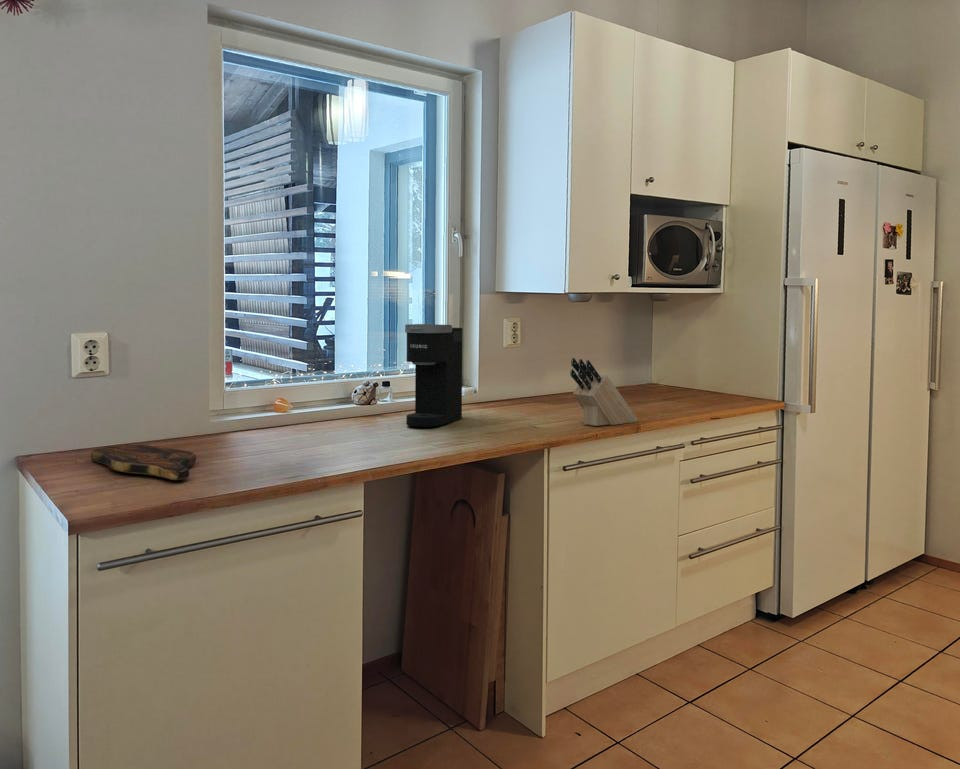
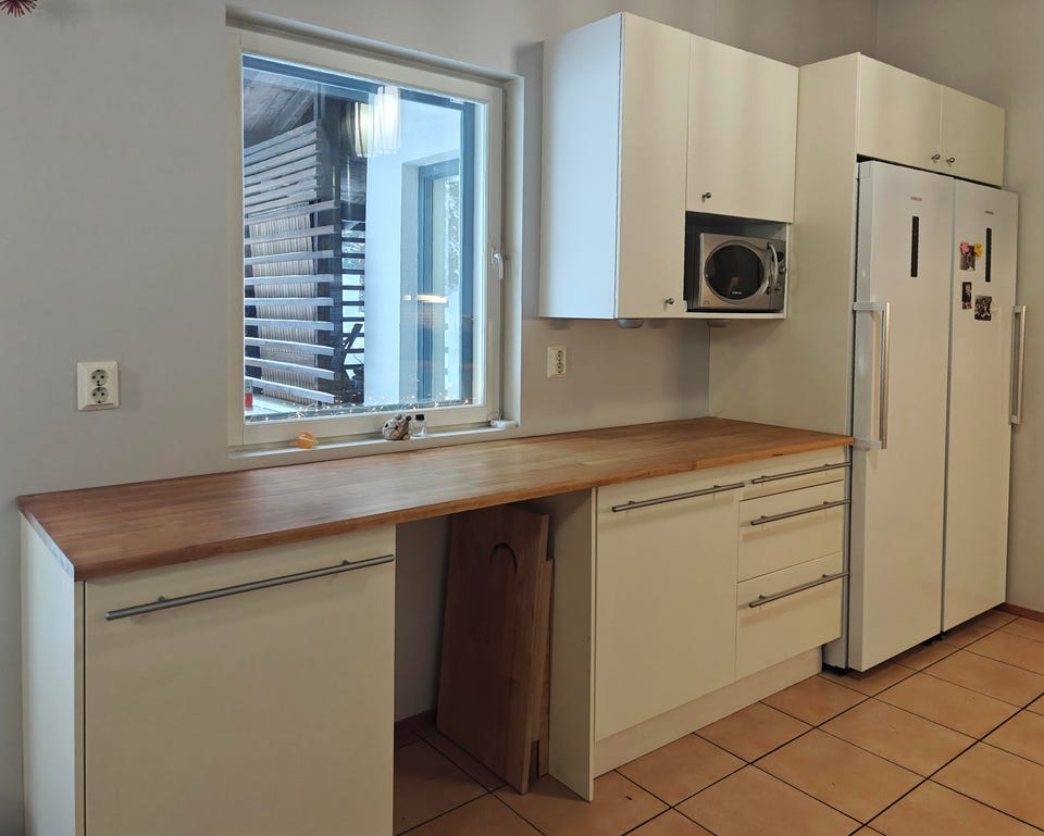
- coffee maker (434, 373)
- cutting board (151, 460)
- knife block (602, 390)
